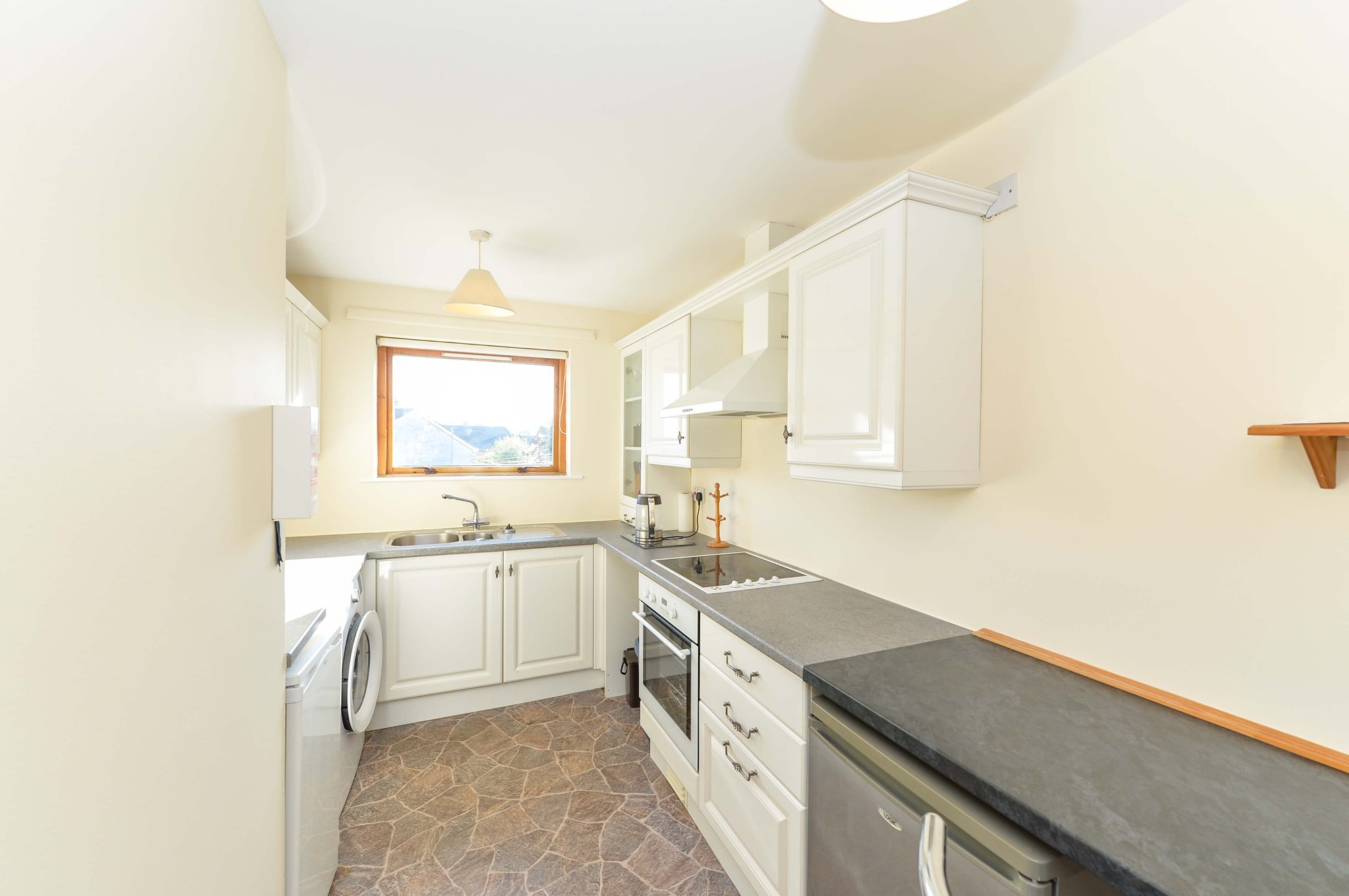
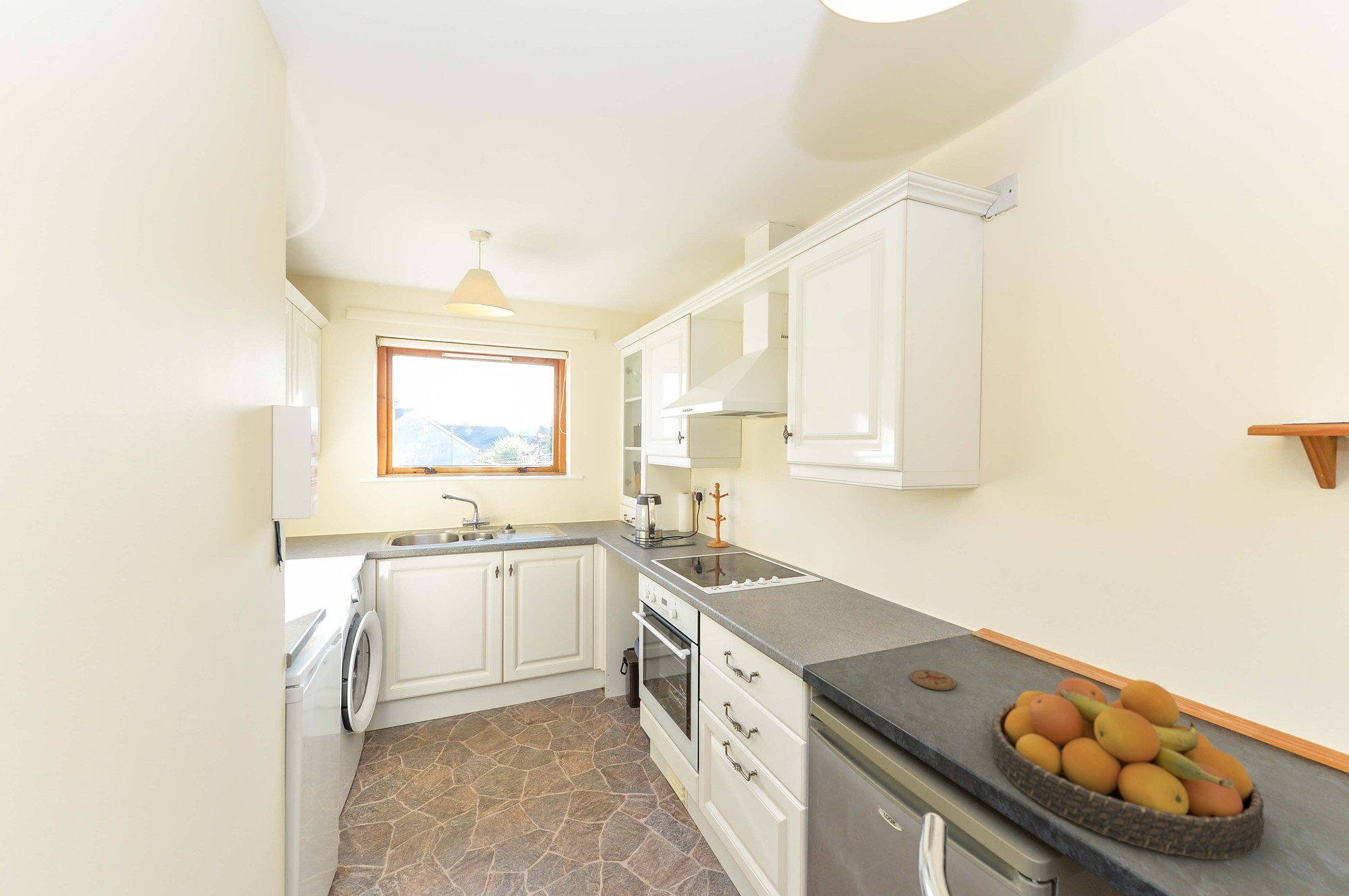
+ coaster (932, 680)
+ fruit bowl (1111, 736)
